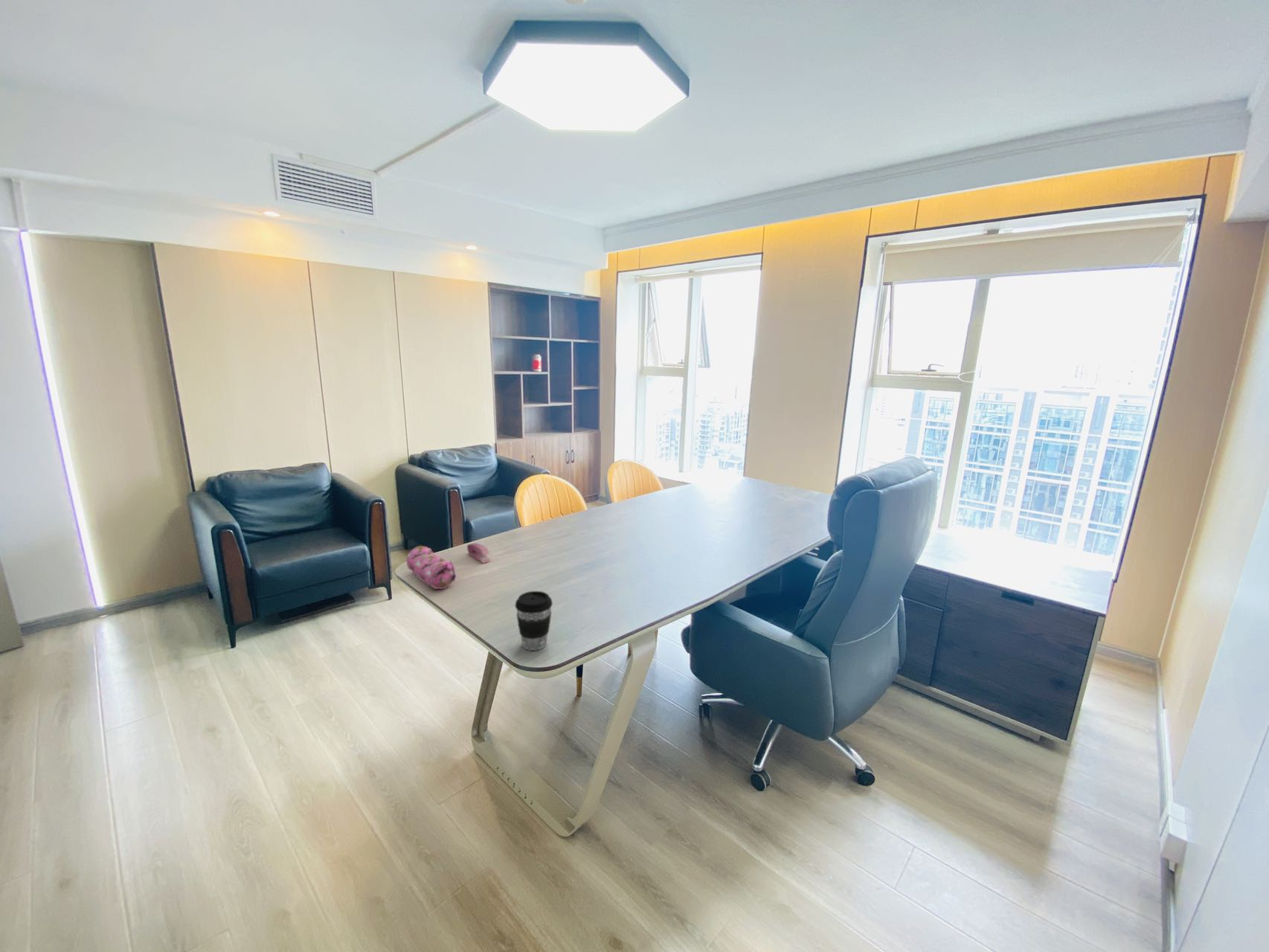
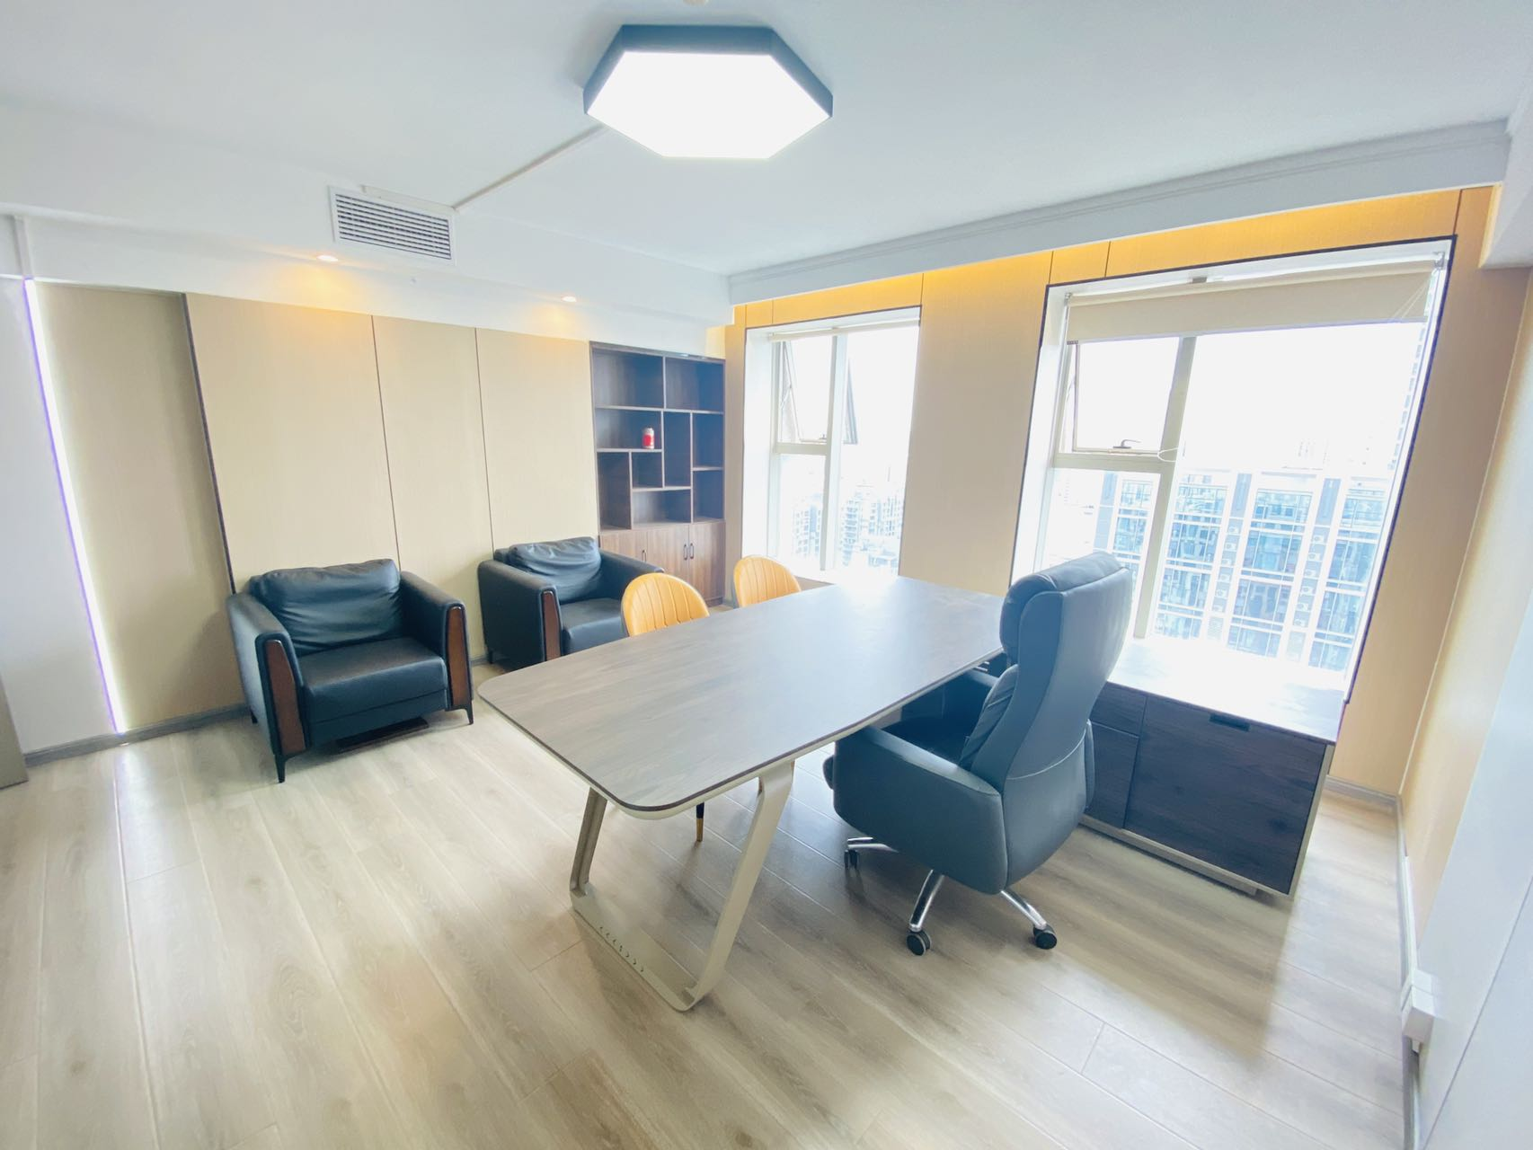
- pencil case (430, 566)
- stapler (478, 550)
- coffee cup (534, 621)
